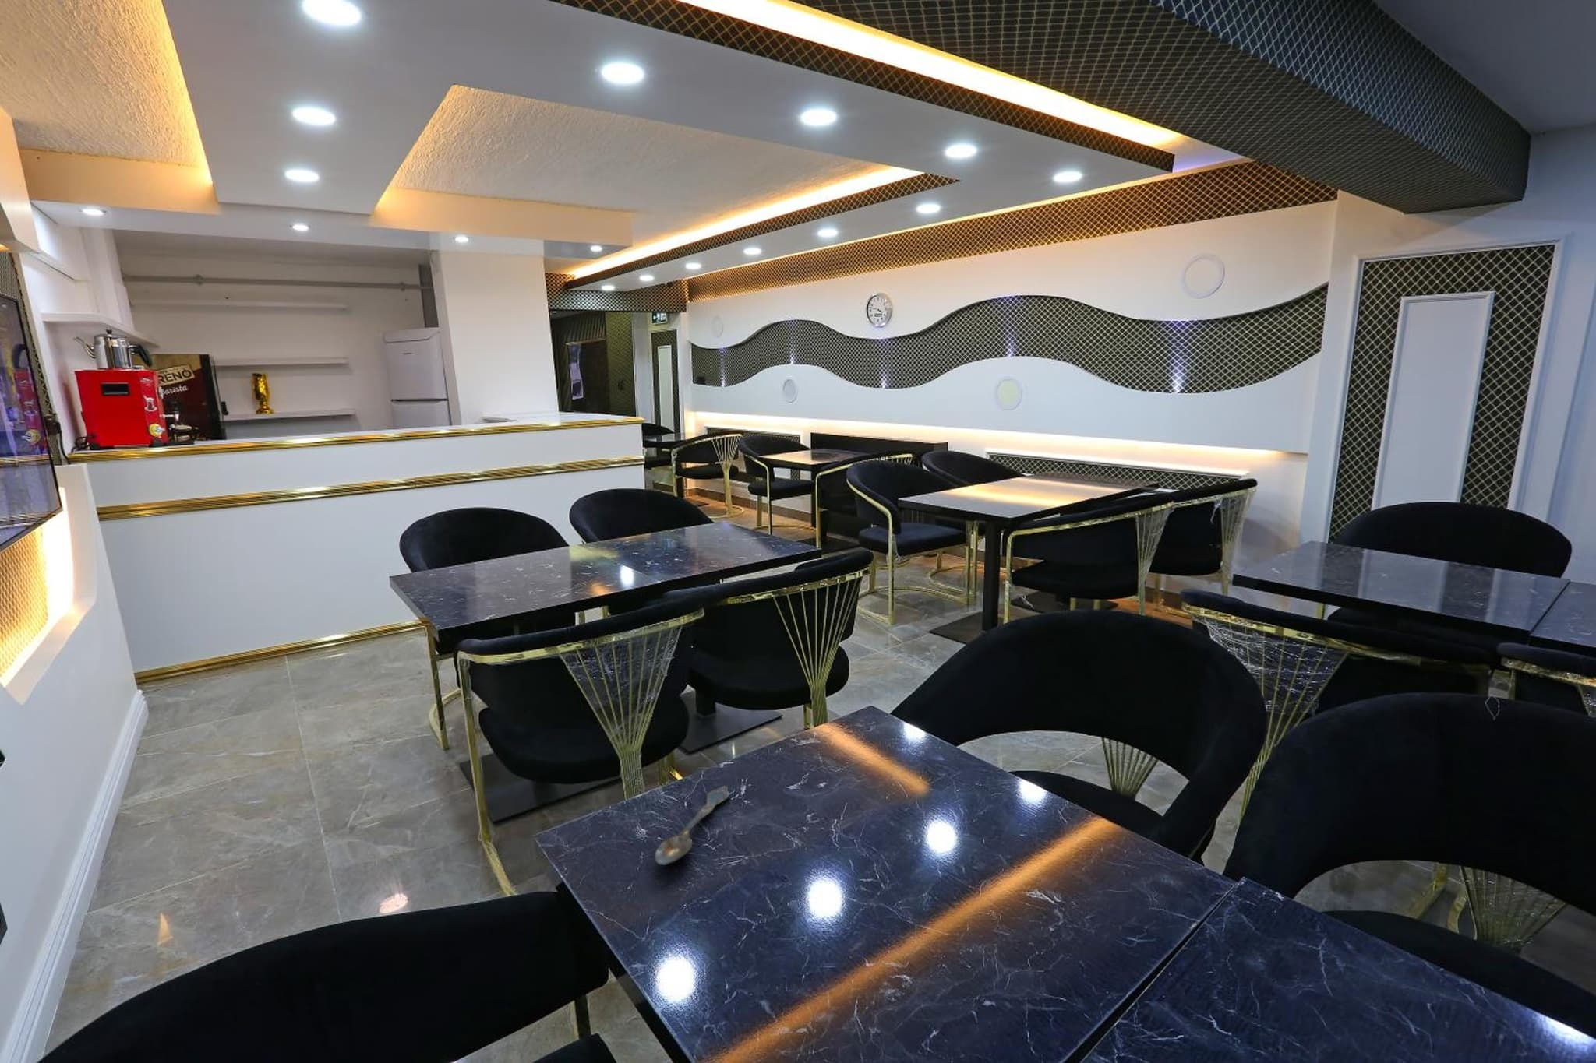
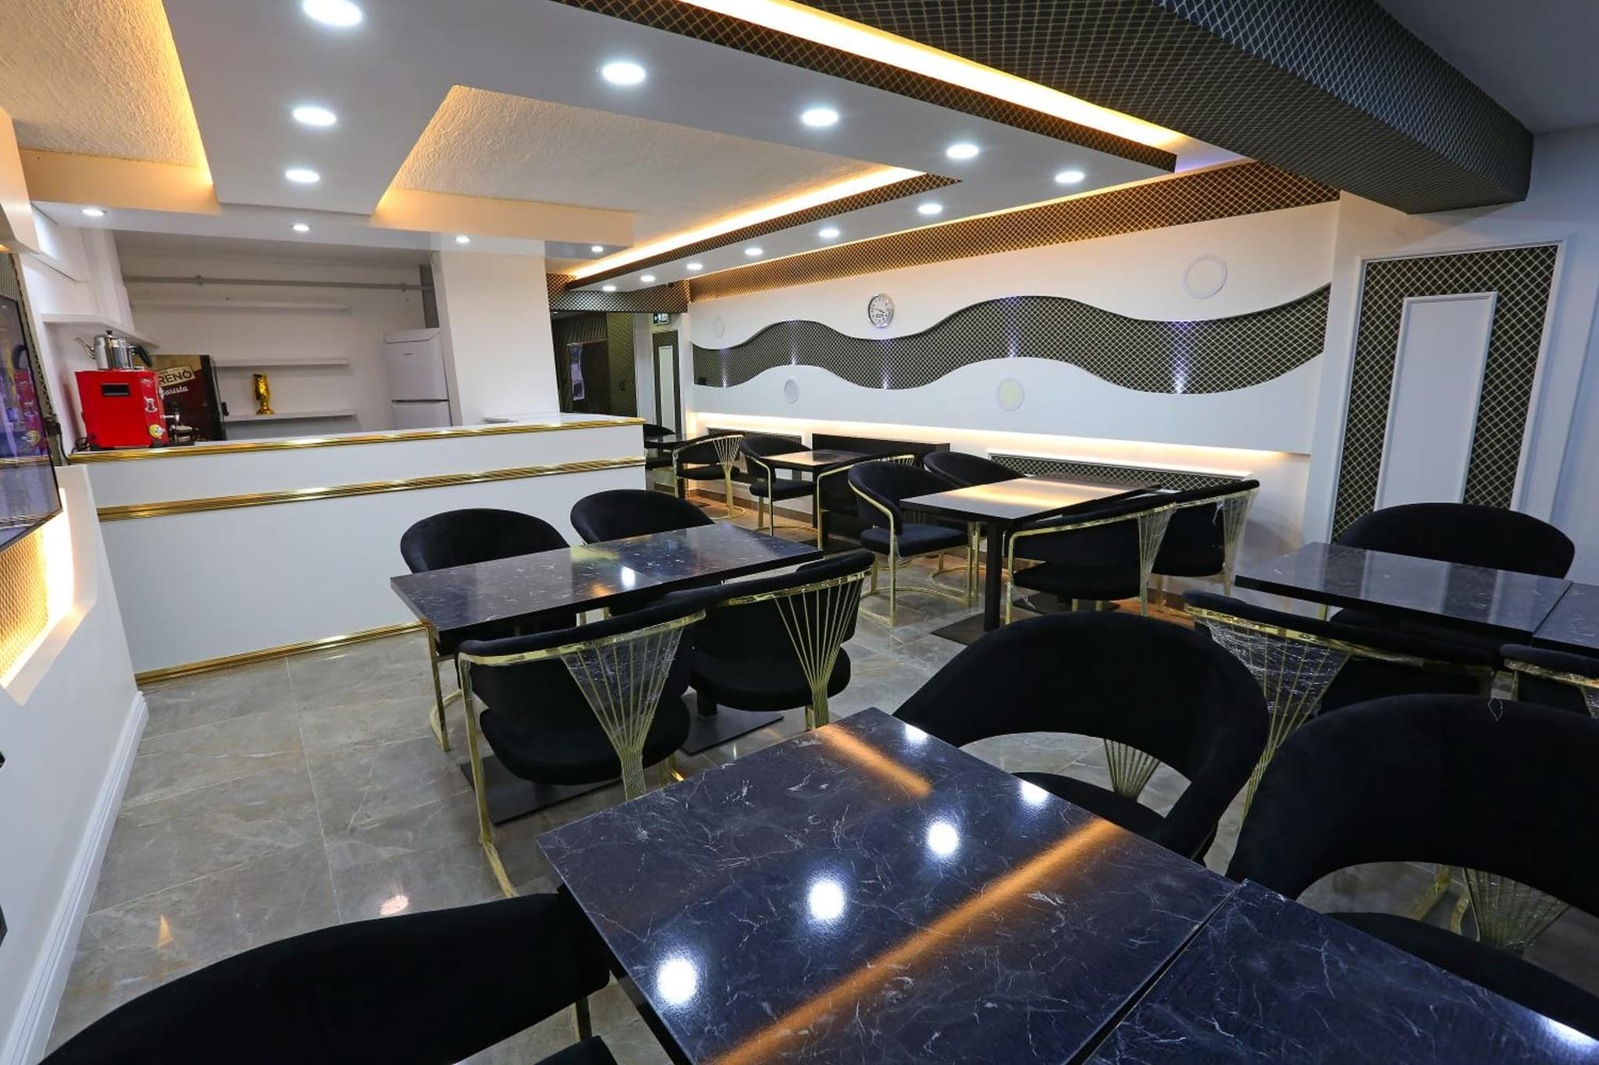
- spoon (695, 822)
